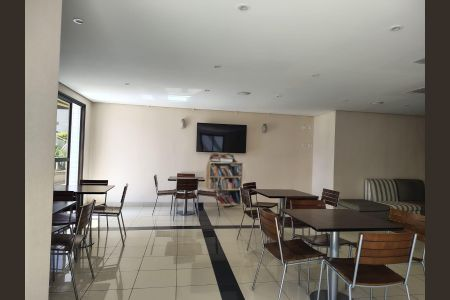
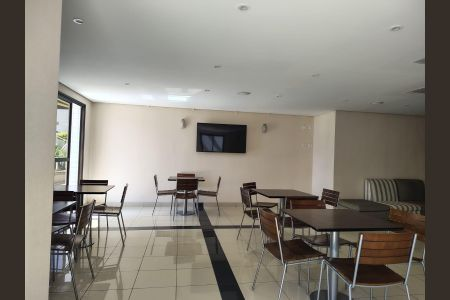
- bookshelf (226, 180)
